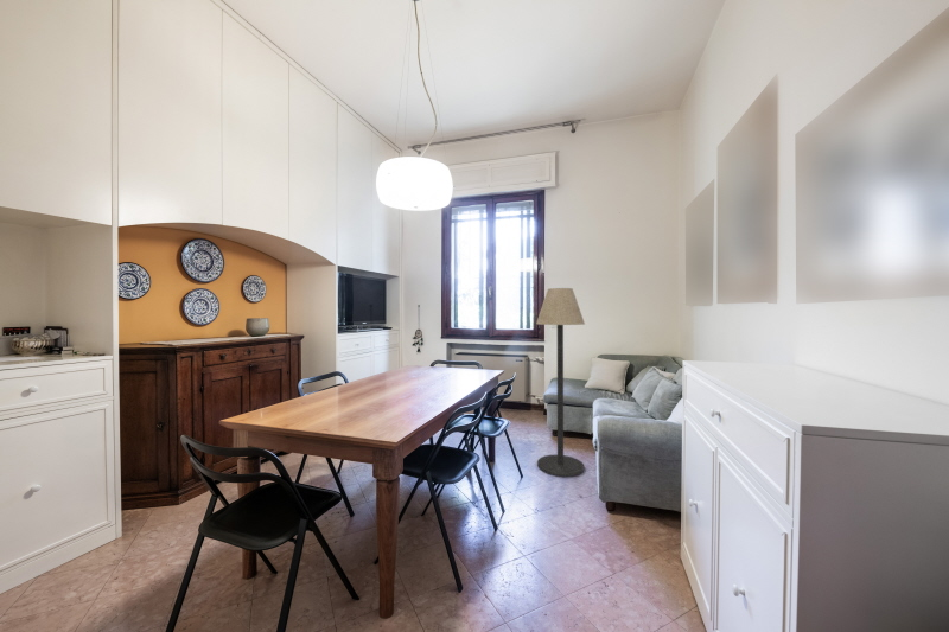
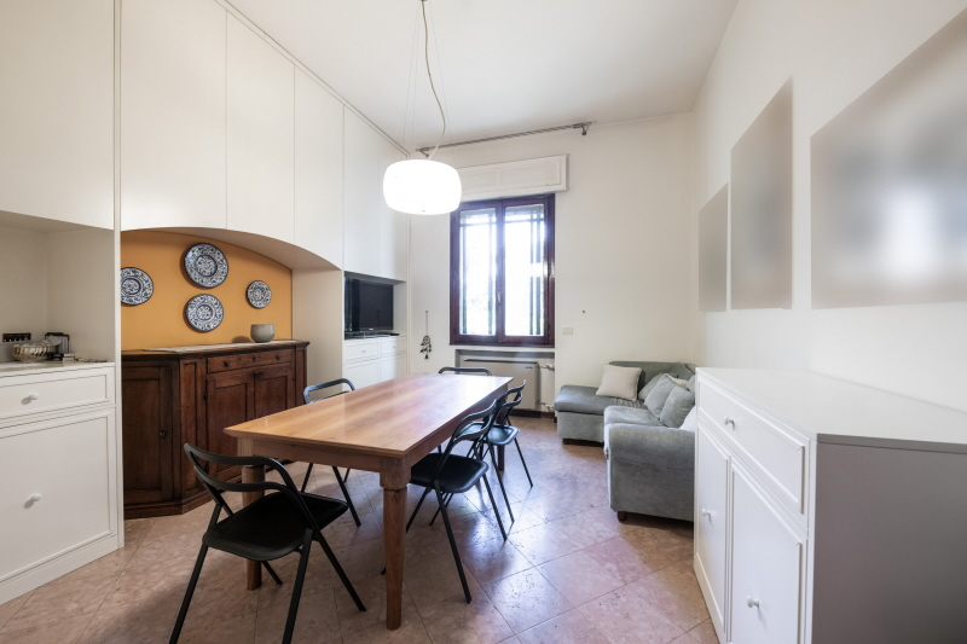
- floor lamp (560, 377)
